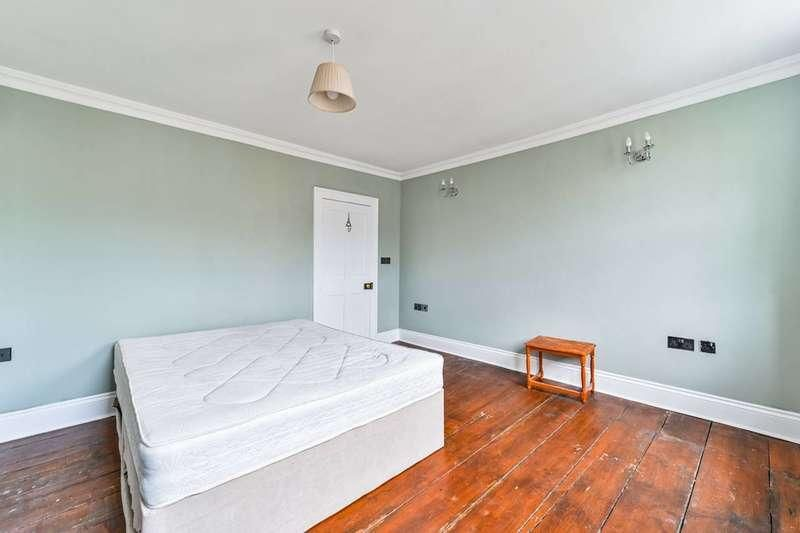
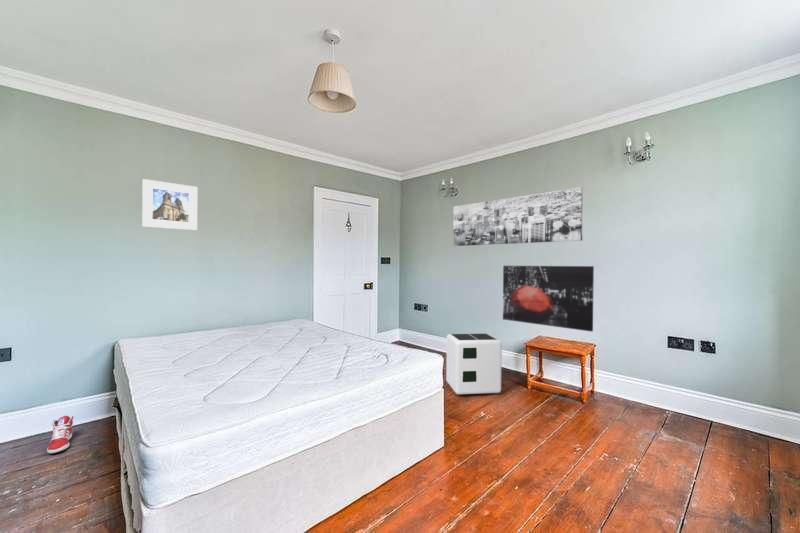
+ air purifier (472, 362)
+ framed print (171, 205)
+ wall art (508, 221)
+ wall art (544, 295)
+ sneaker (60, 432)
